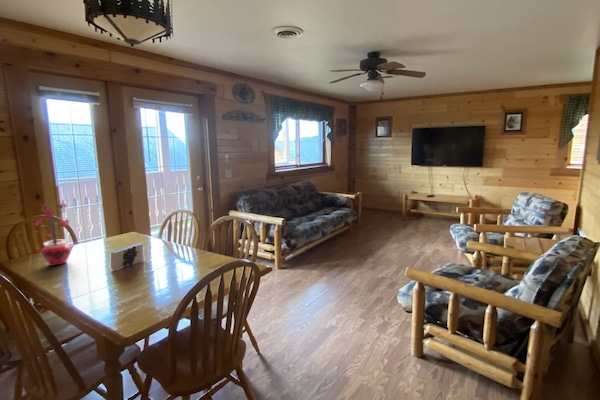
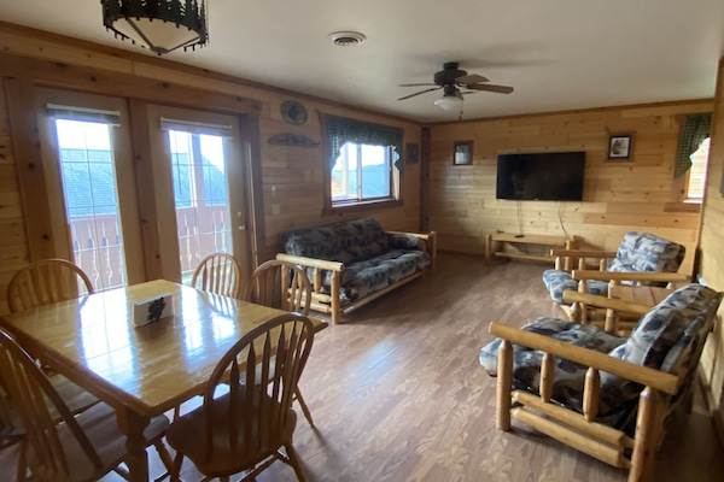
- potted plant (52, 233)
